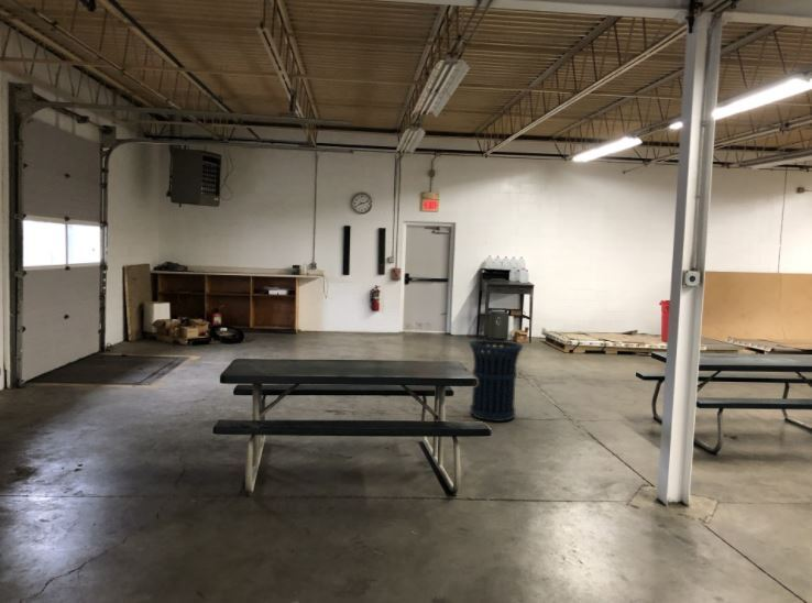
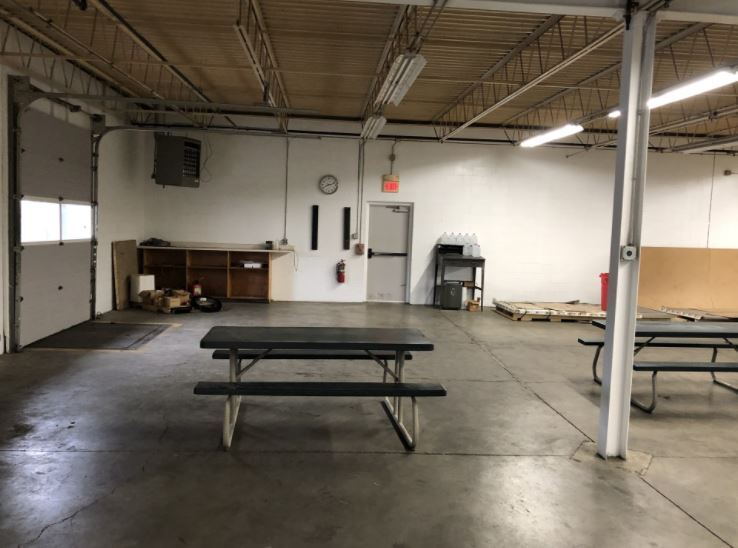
- trash can (494, 380)
